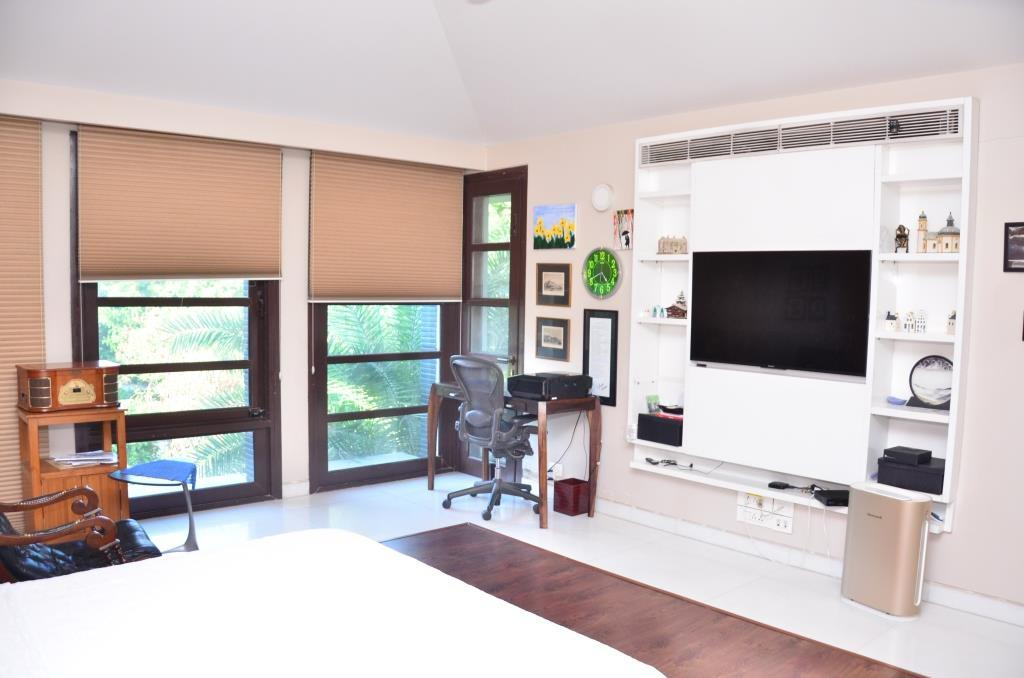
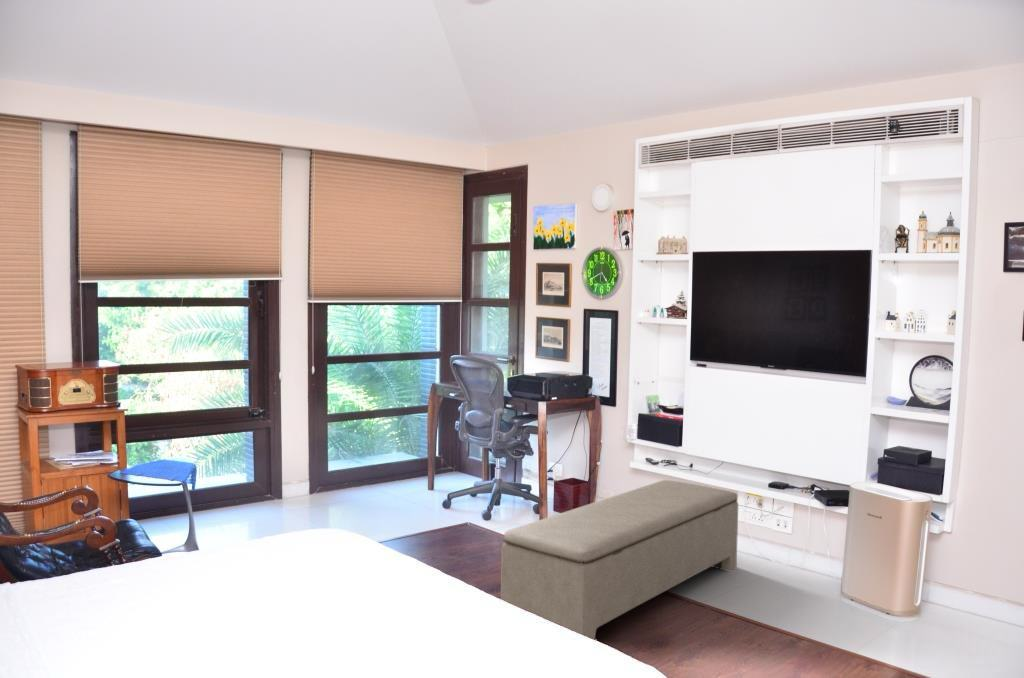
+ bench (631, 551)
